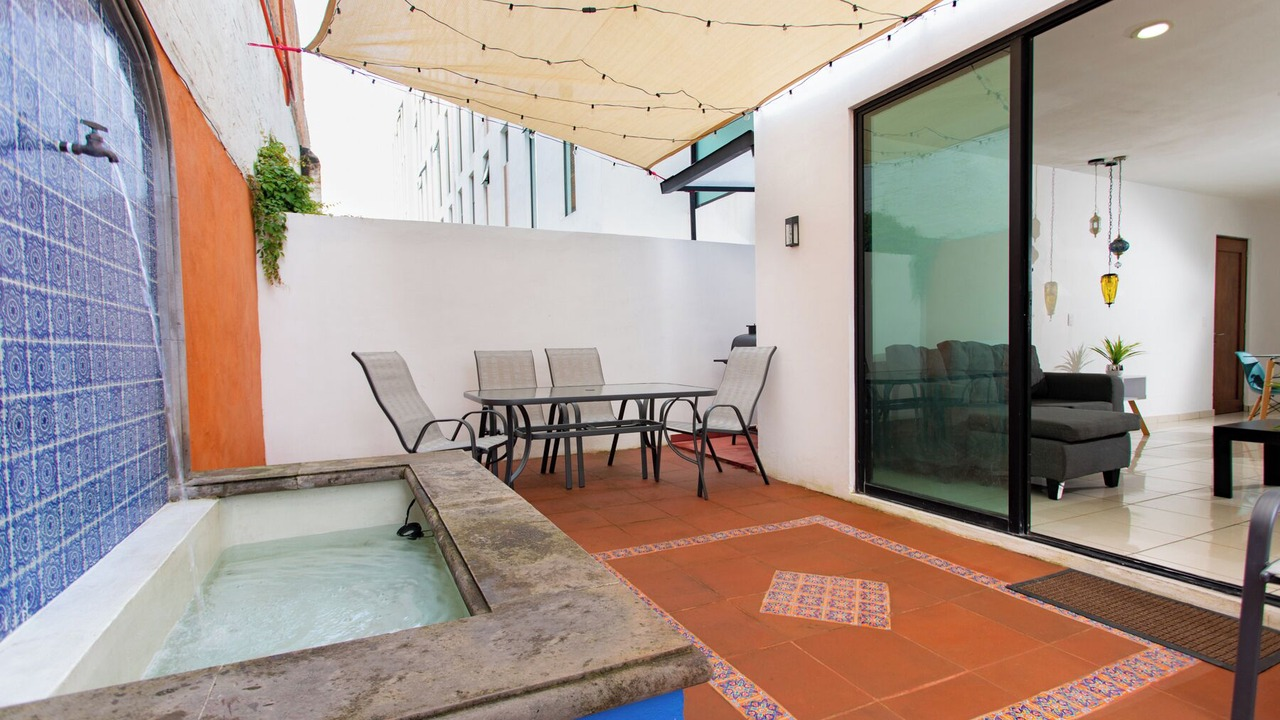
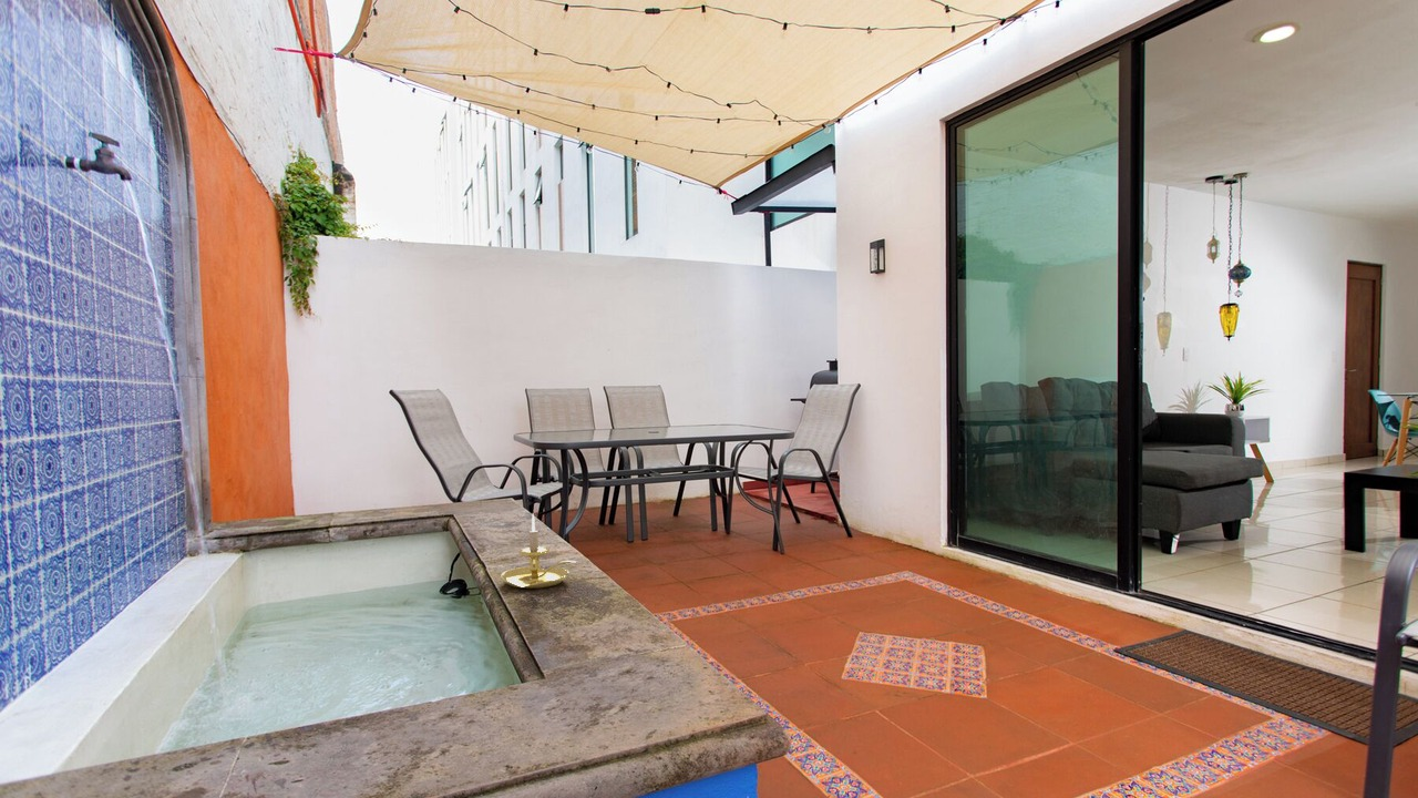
+ candle holder (538, 548)
